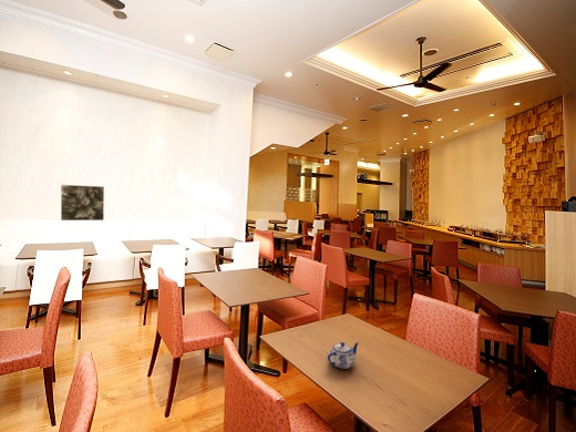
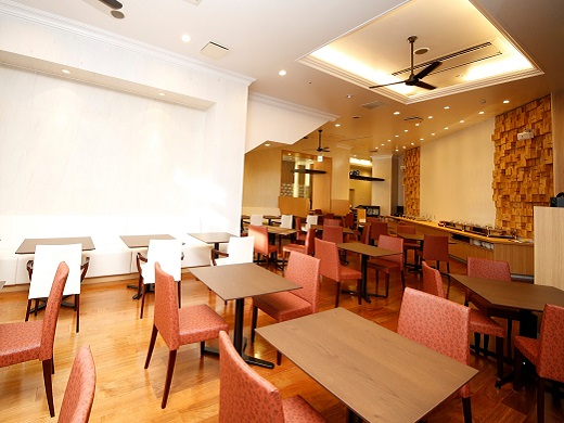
- teapot (343, 352)
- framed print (83, 203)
